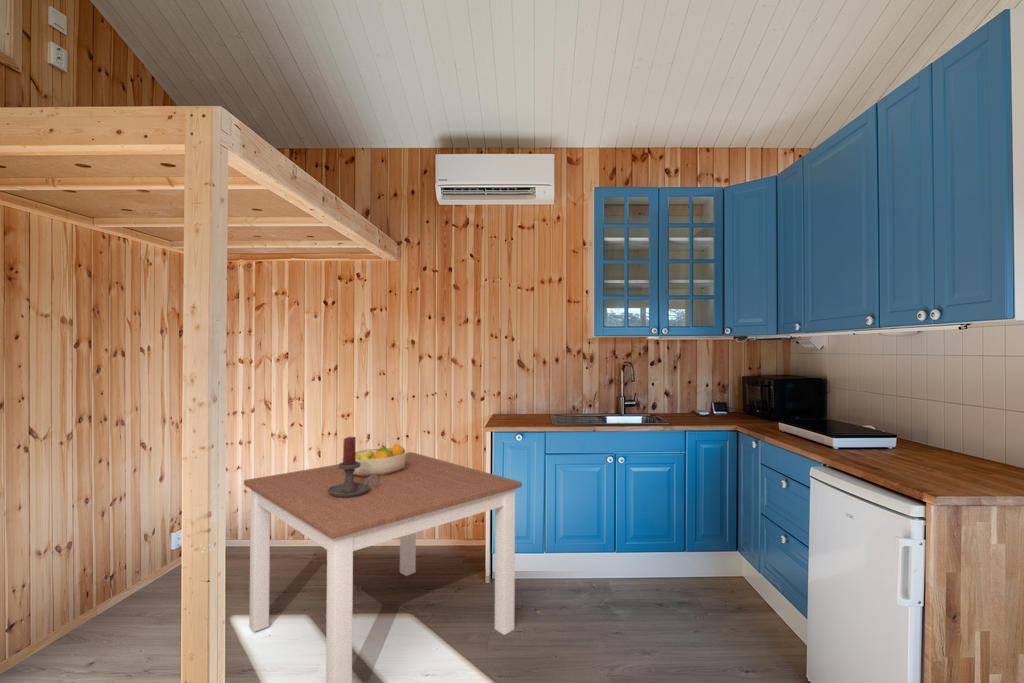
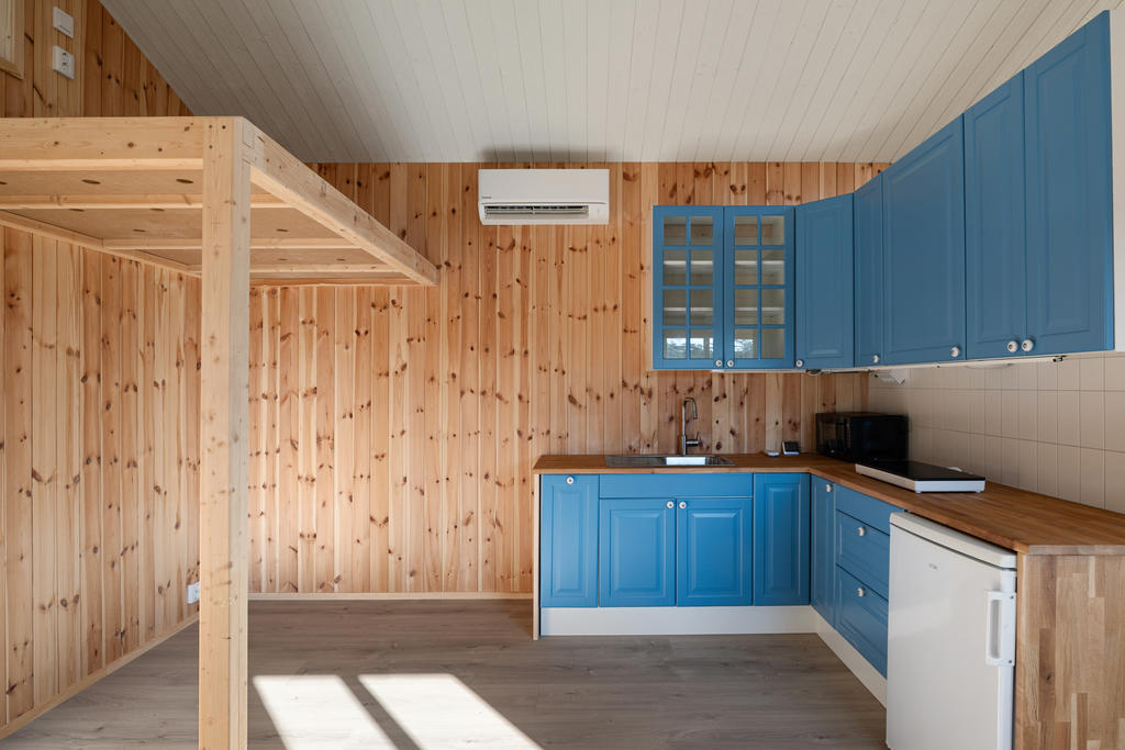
- dining table (377, 543)
- fruit bowl (375, 458)
- candle holder (355, 463)
